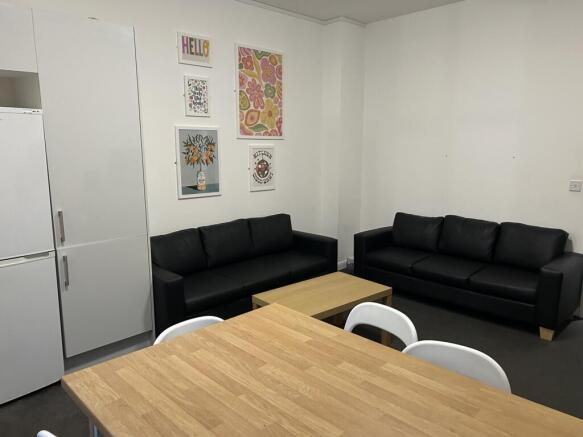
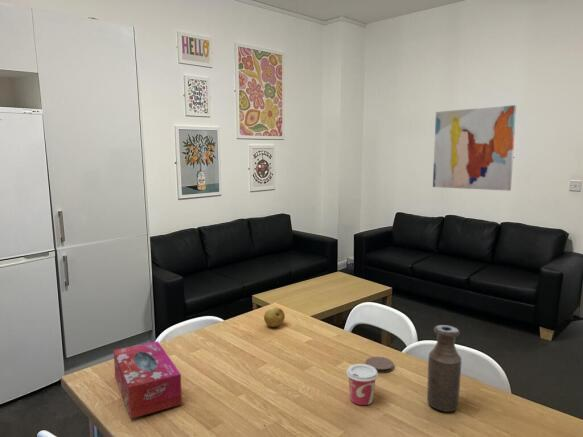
+ tissue box (145, 375)
+ wall art (471, 149)
+ bottle (444, 366)
+ cup (361, 384)
+ coaster (379, 364)
+ fruit (274, 317)
